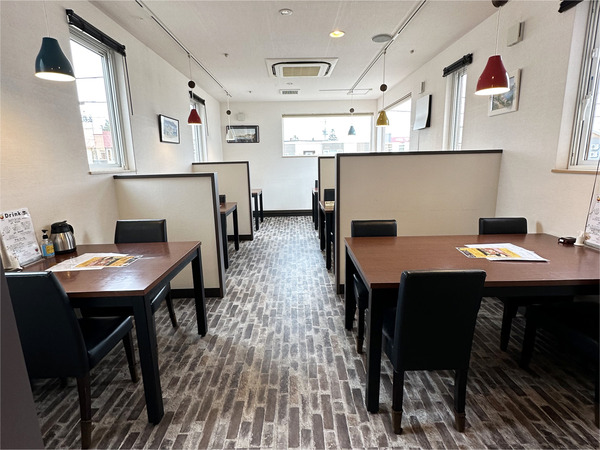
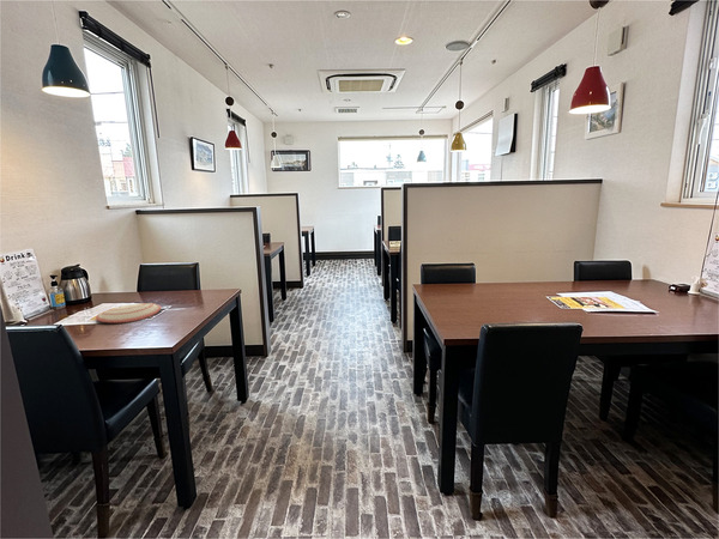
+ plate (129, 310)
